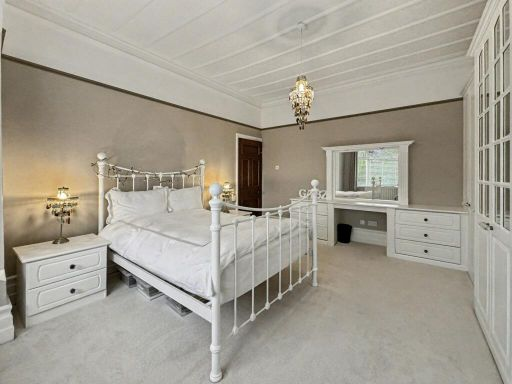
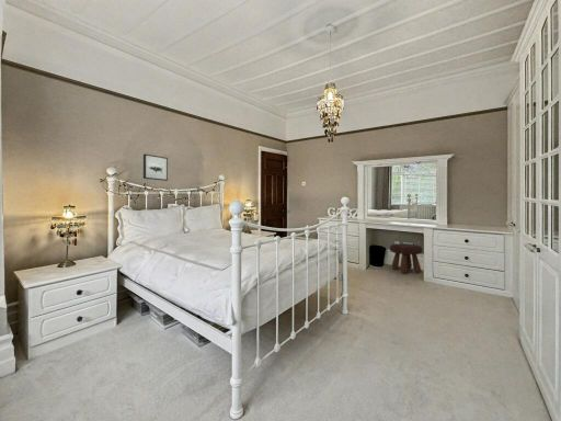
+ wall art (156, 168)
+ footstool (405, 258)
